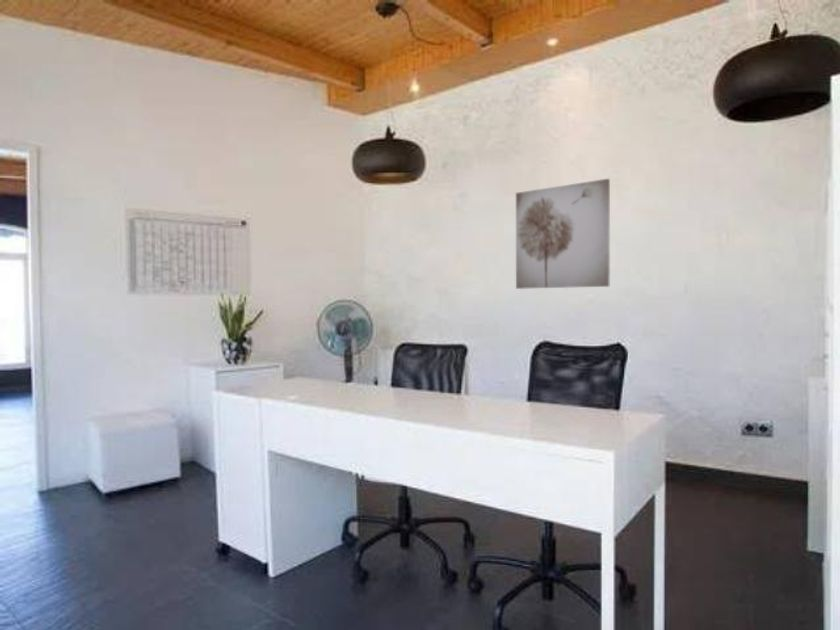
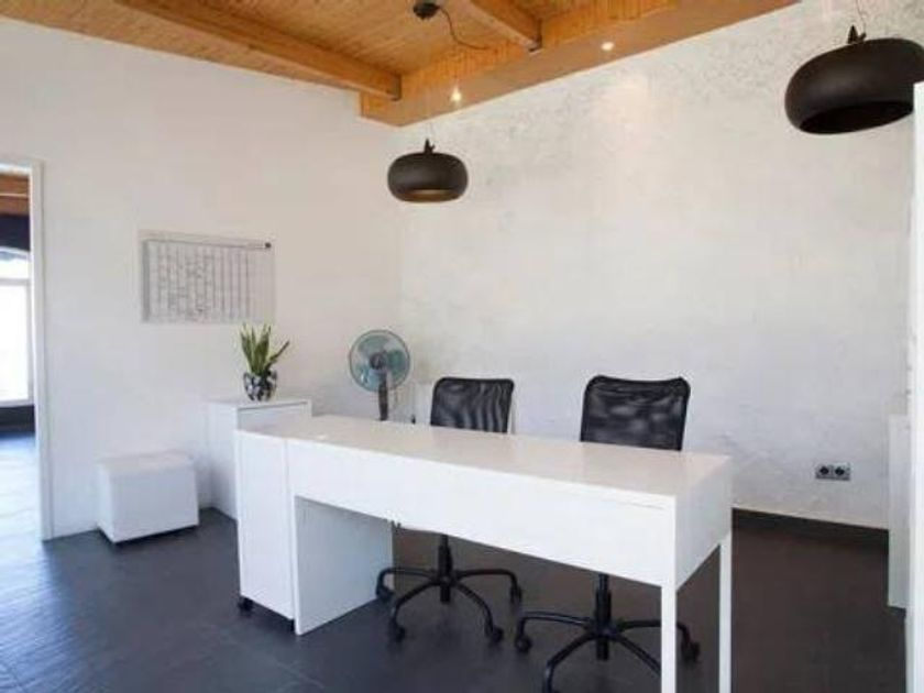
- wall art (560, 237)
